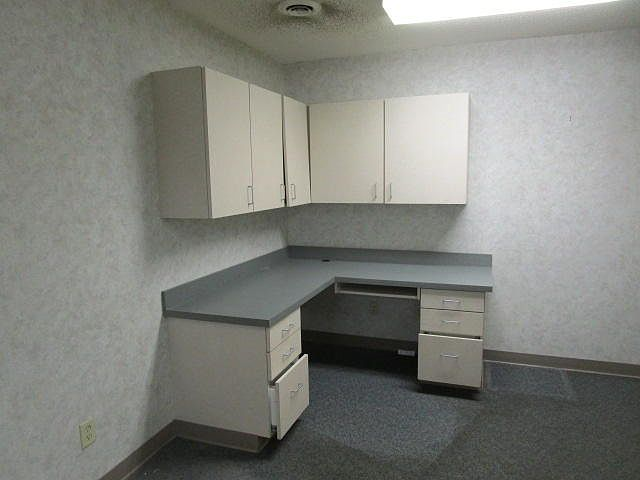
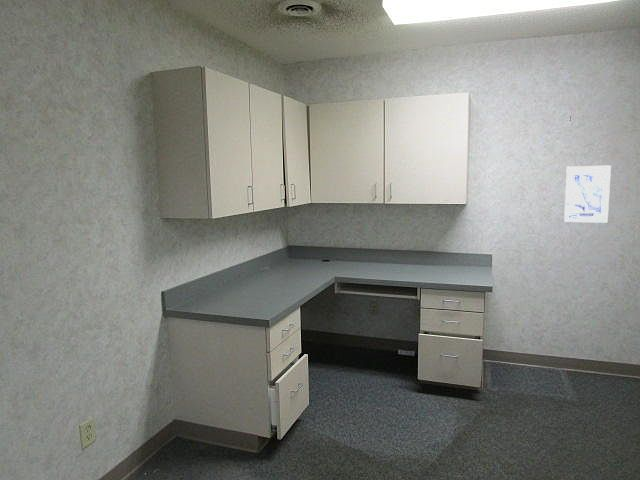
+ wall art (586, 194)
